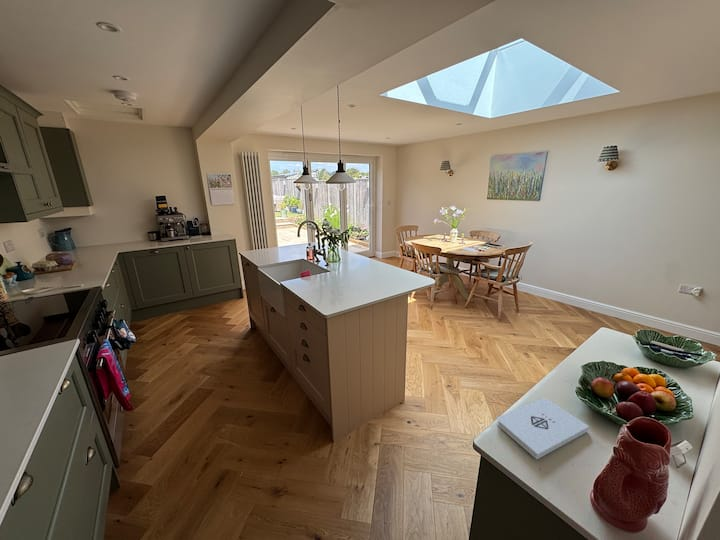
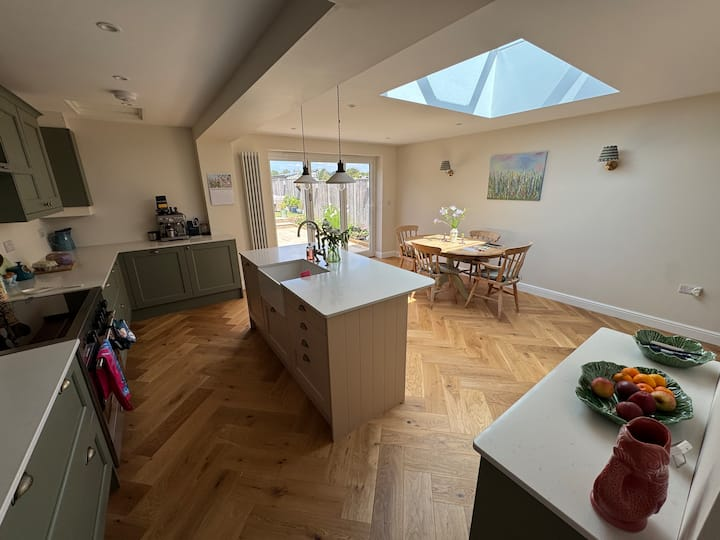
- notepad (541, 424)
